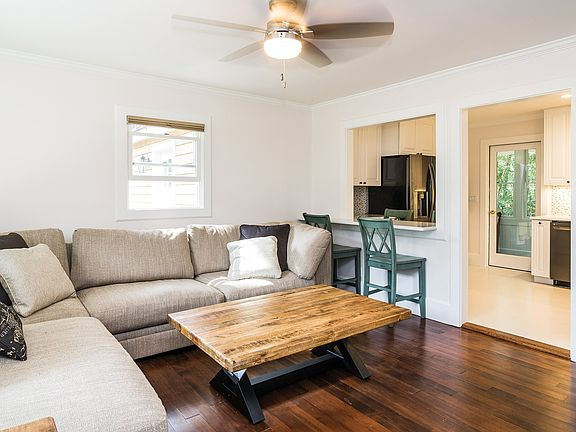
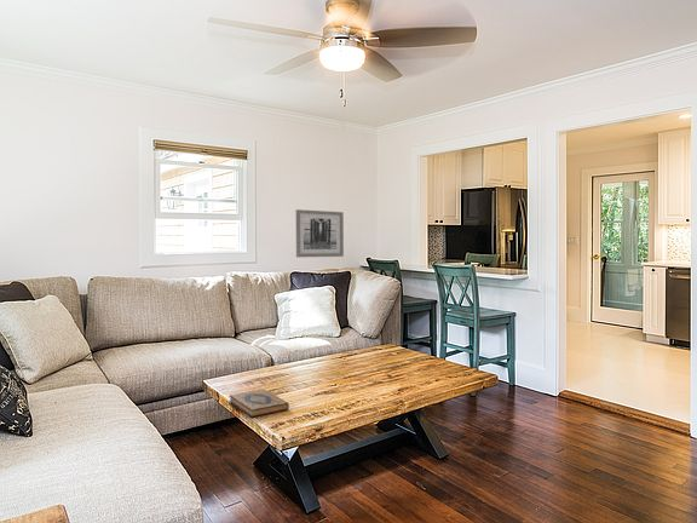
+ hardback book (258, 402)
+ wall art (319, 234)
